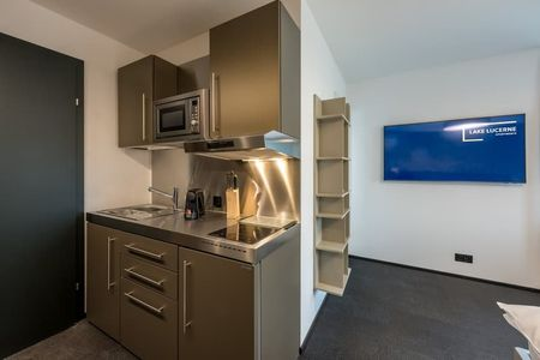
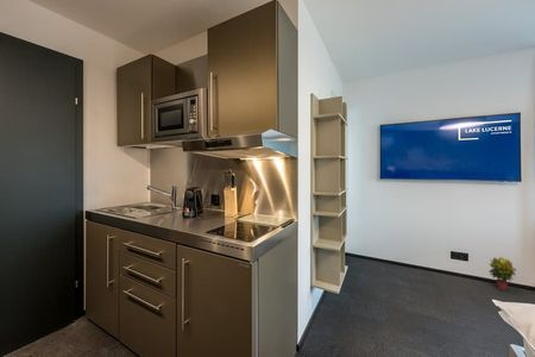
+ potted plant (502, 273)
